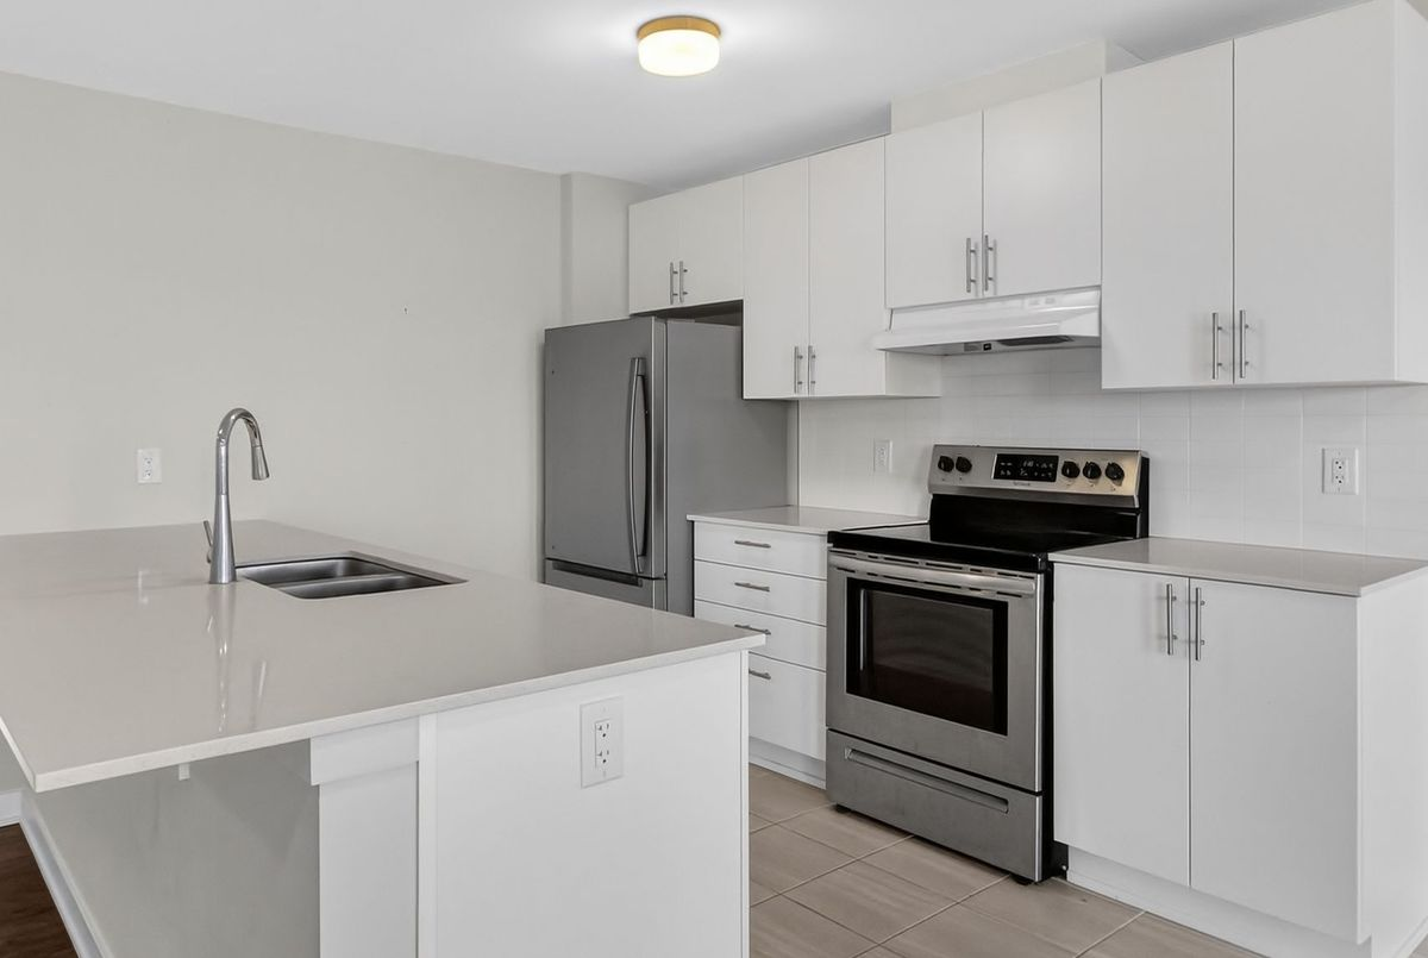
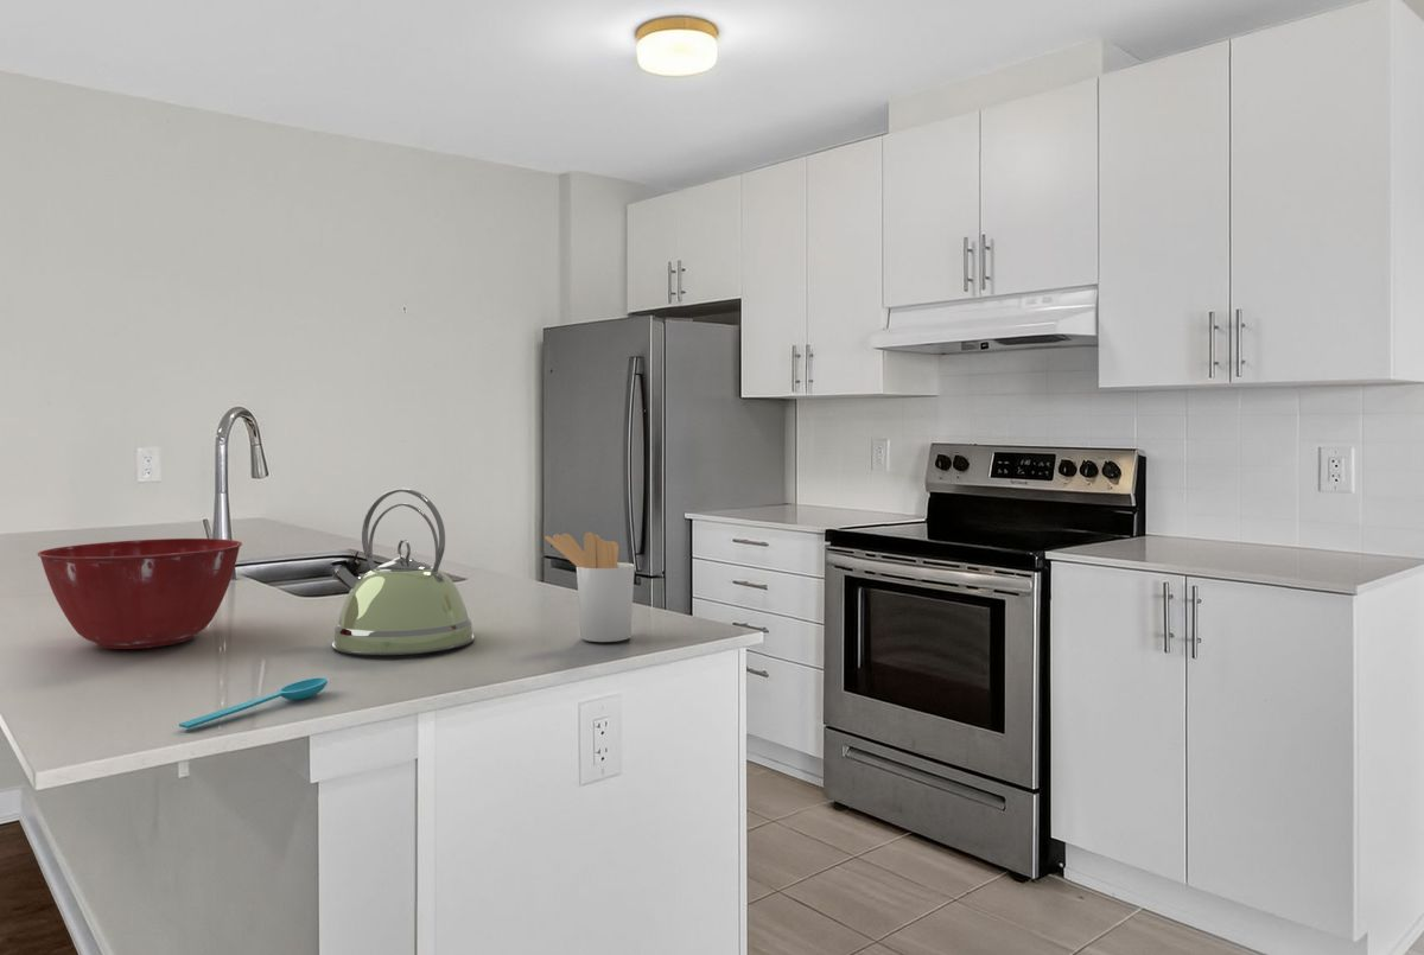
+ spoon (259, 700)
+ kettle (395, 565)
+ mixing bowl (144, 593)
+ utensil holder (591, 582)
